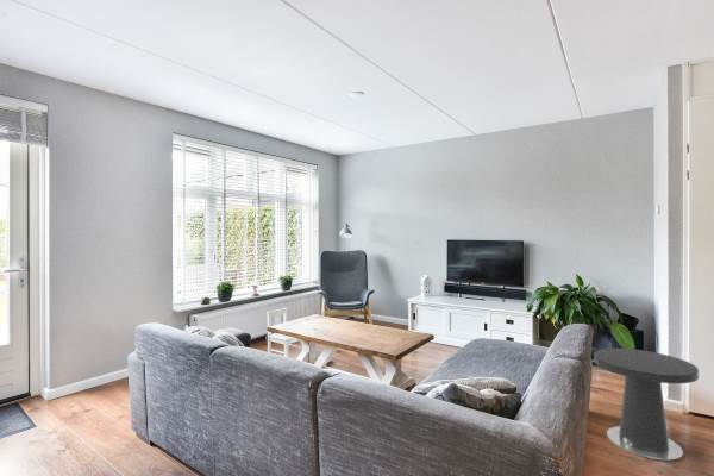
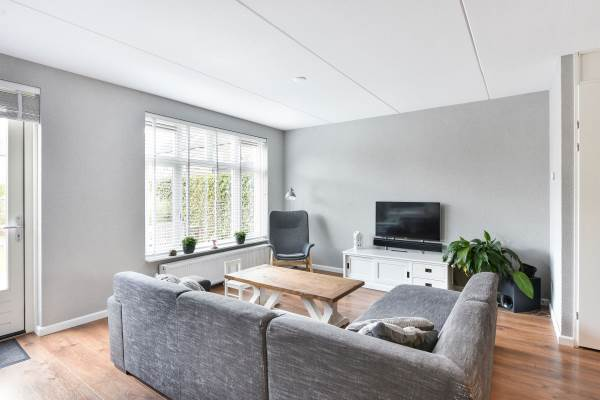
- side table (643, 401)
